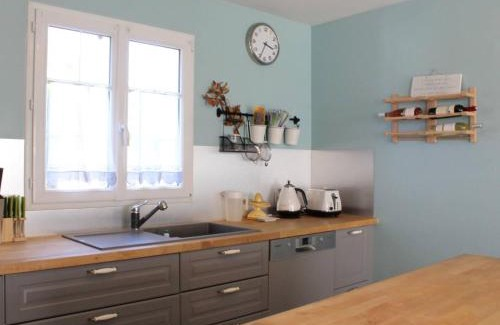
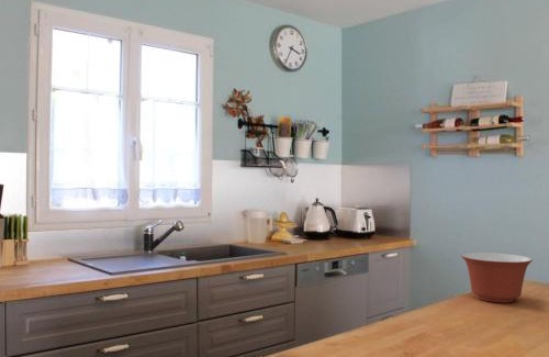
+ mixing bowl (495, 278)
